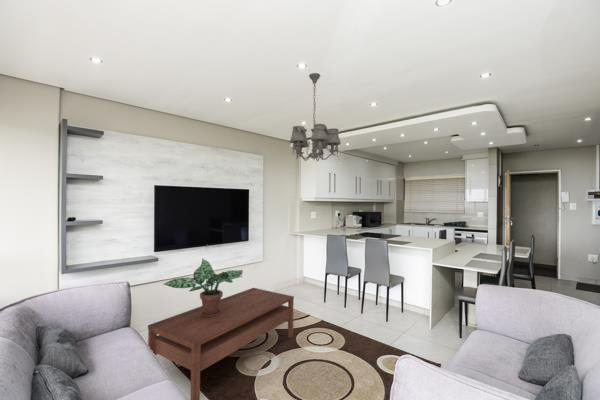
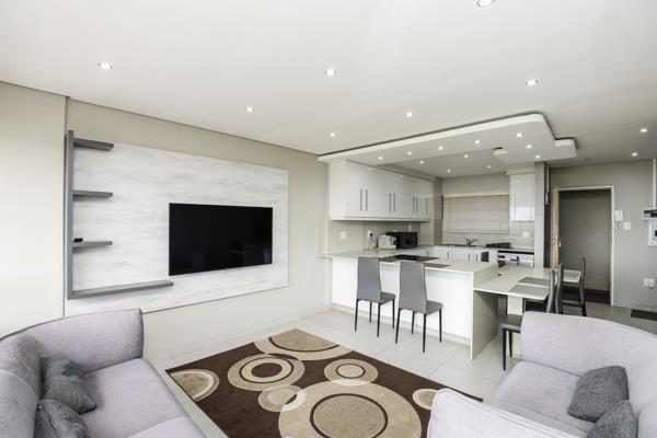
- chandelier (314, 117)
- coffee table (230, 332)
- potted plant (216, 286)
